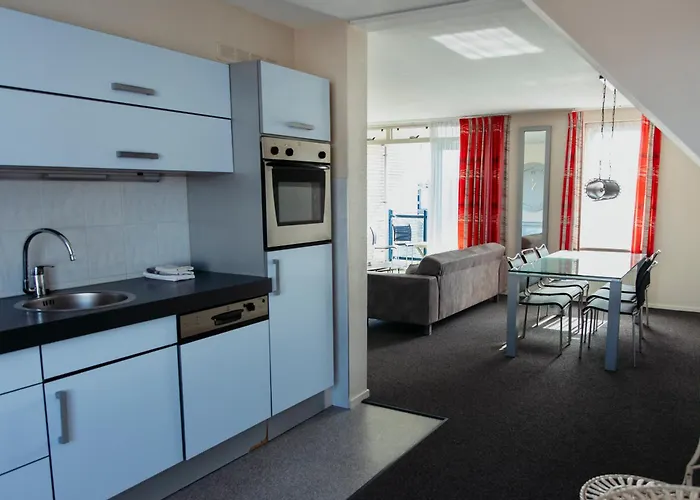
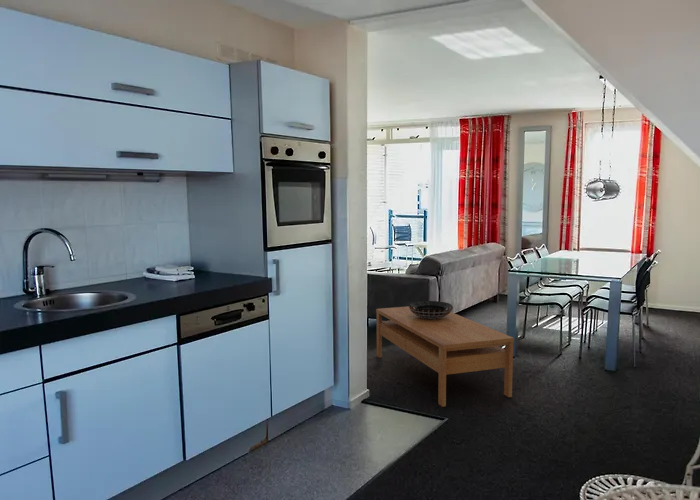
+ coffee table (436, 348)
+ decorative bowl (430, 311)
